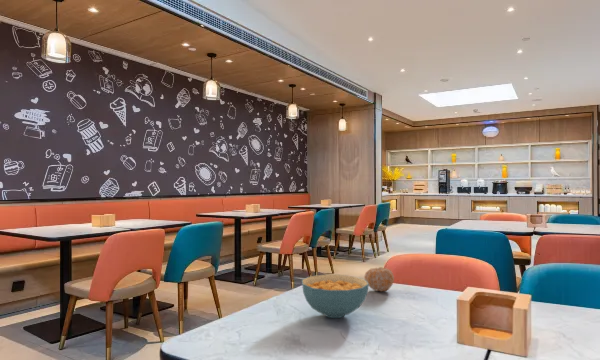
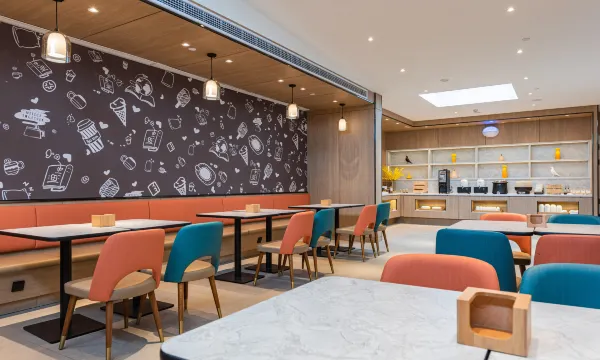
- fruit (379, 279)
- cereal bowl (334, 298)
